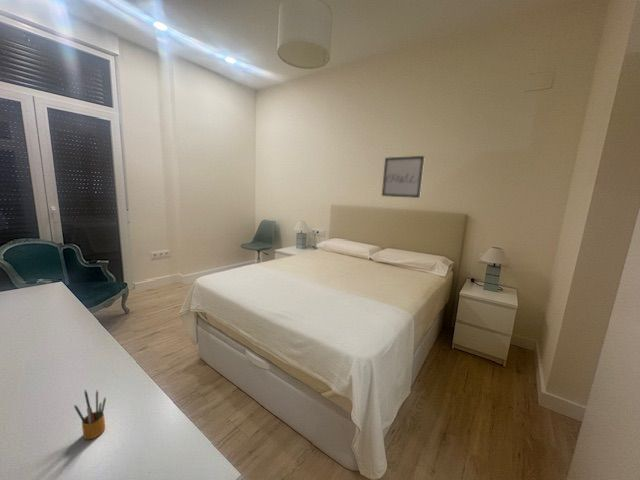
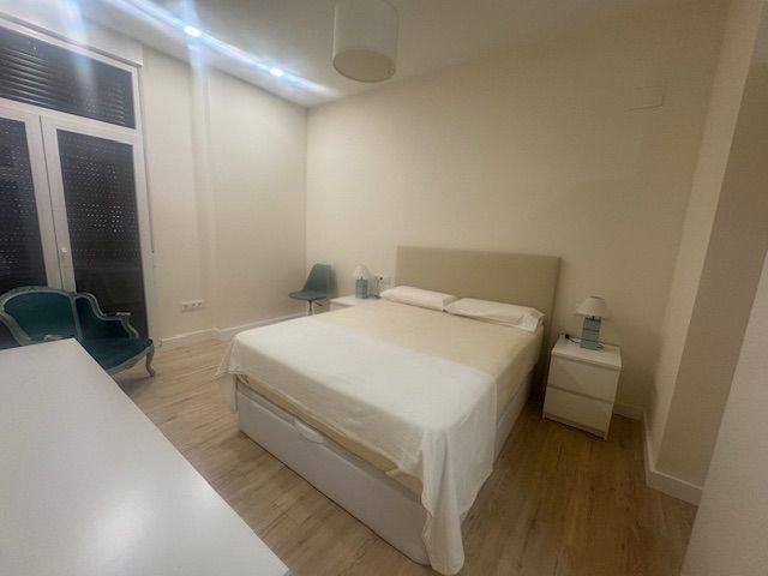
- wall art (402, 177)
- pencil box (91, 413)
